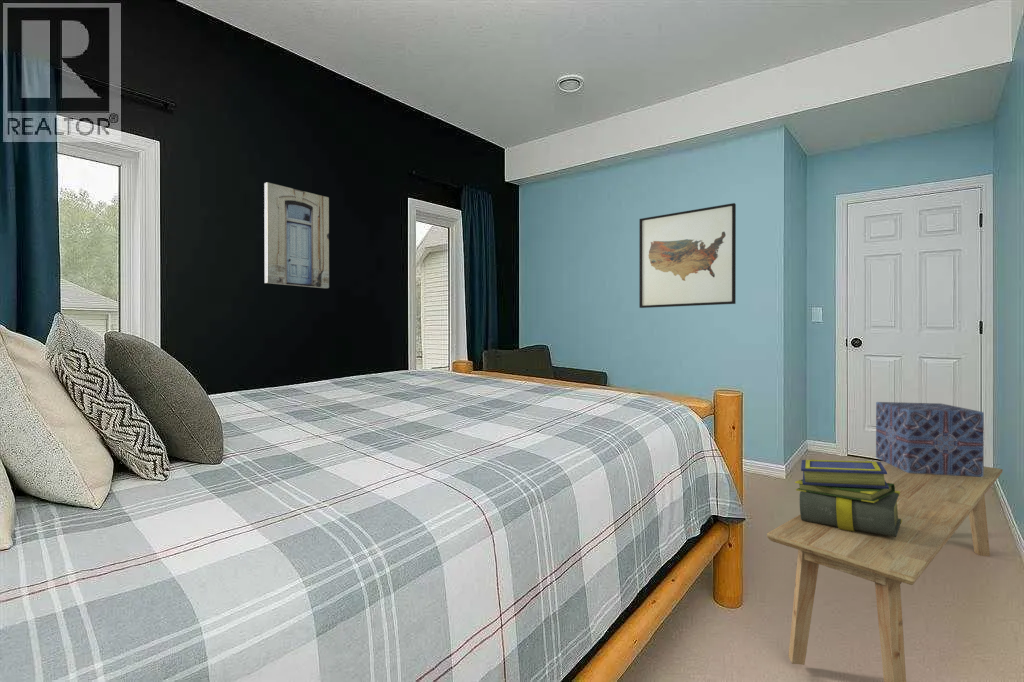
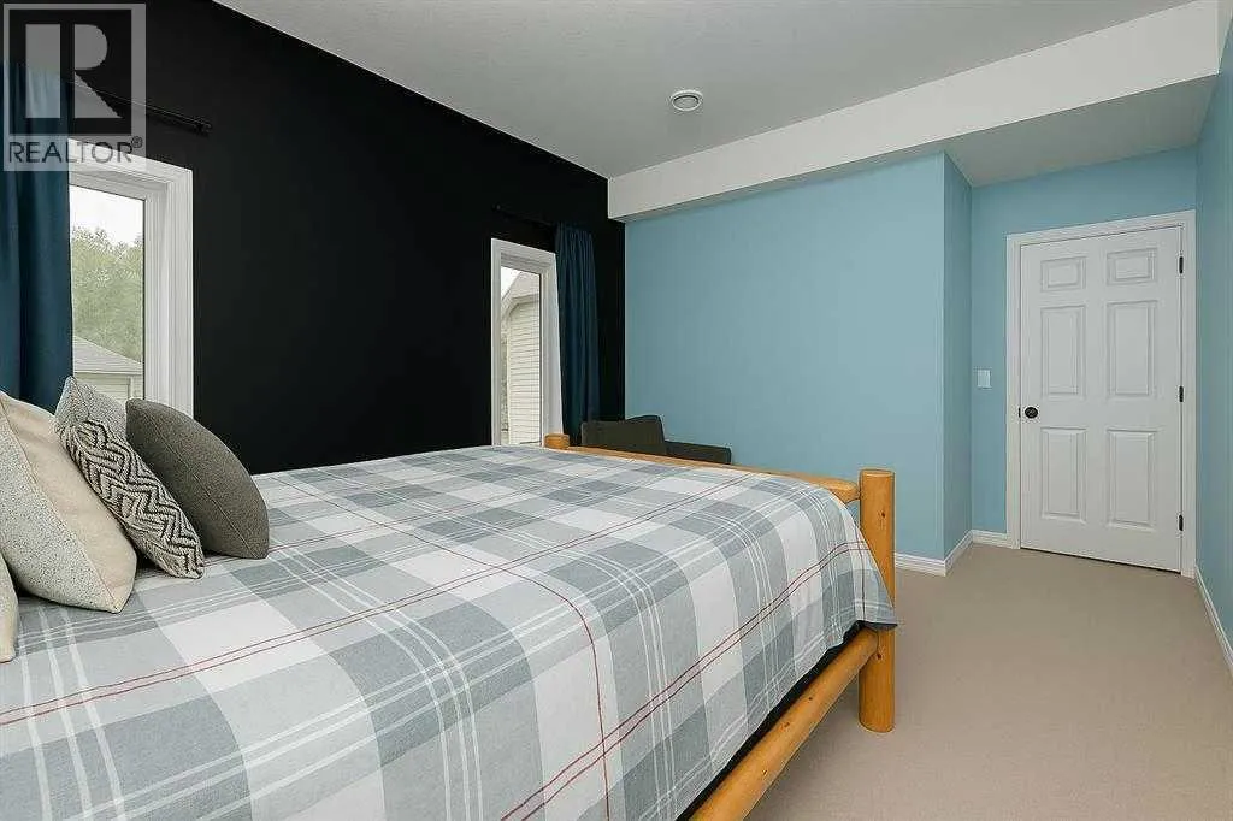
- stack of books (845, 491)
- decorative box (925, 436)
- wall art (298, 238)
- bench (907, 547)
- wall art (684, 258)
